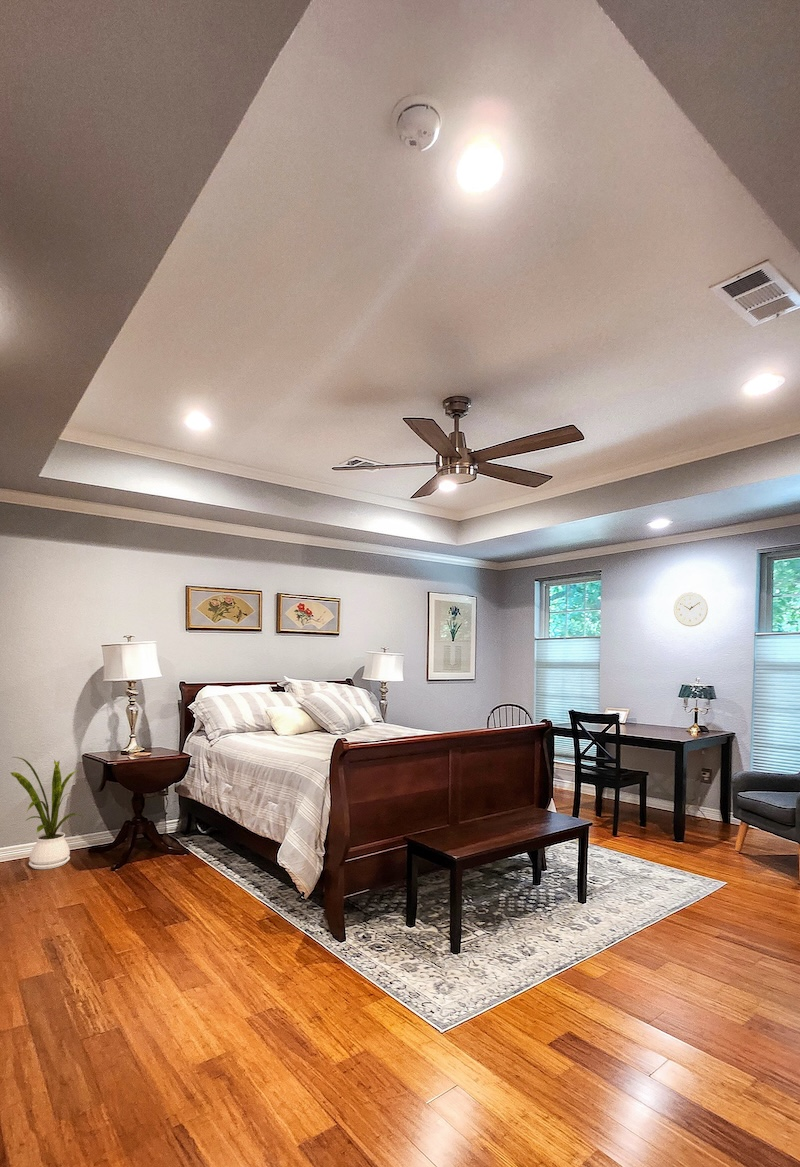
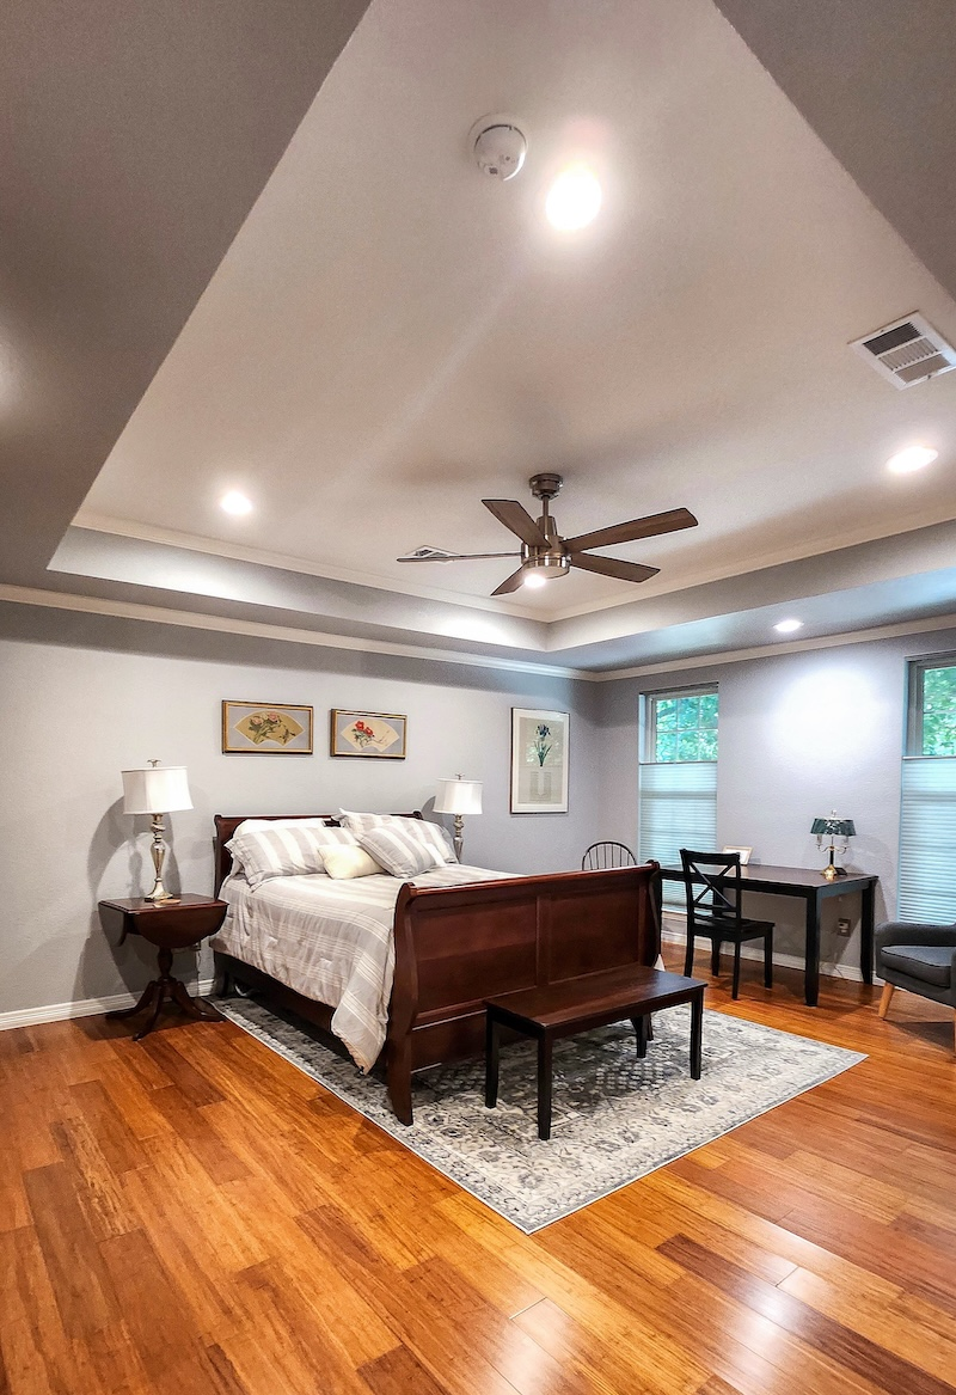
- wall clock (690, 609)
- house plant (47, 808)
